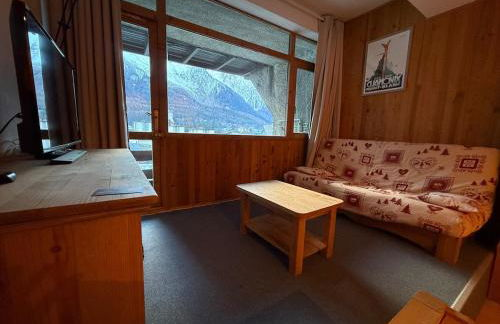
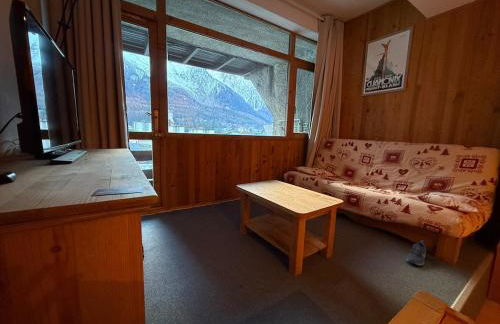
+ shoe (417, 252)
